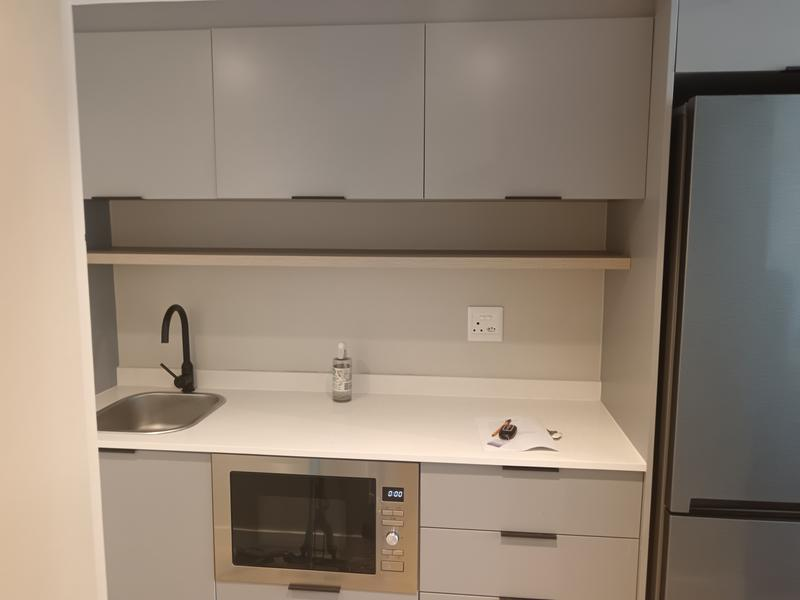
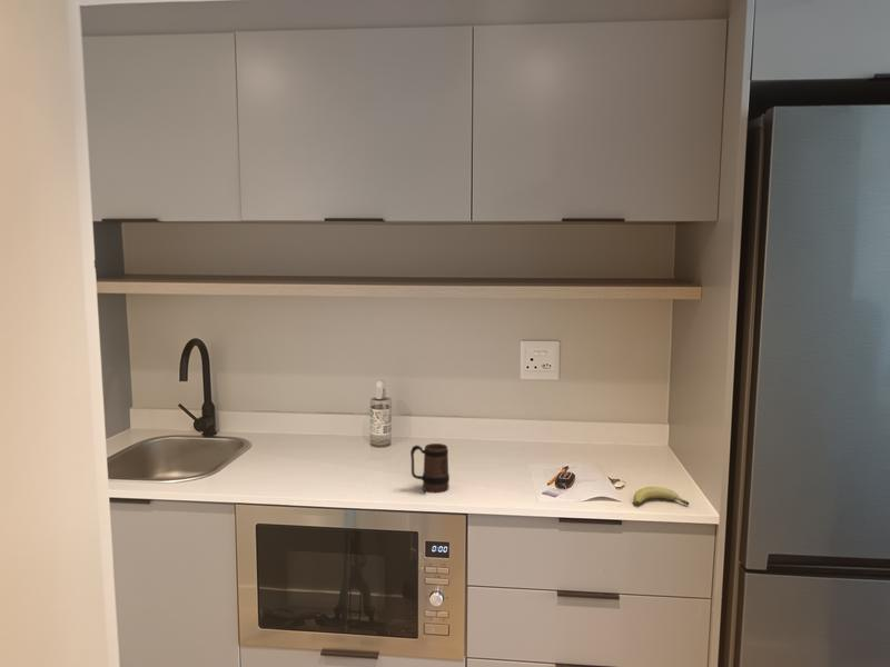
+ mug (429, 467)
+ fruit (657, 496)
